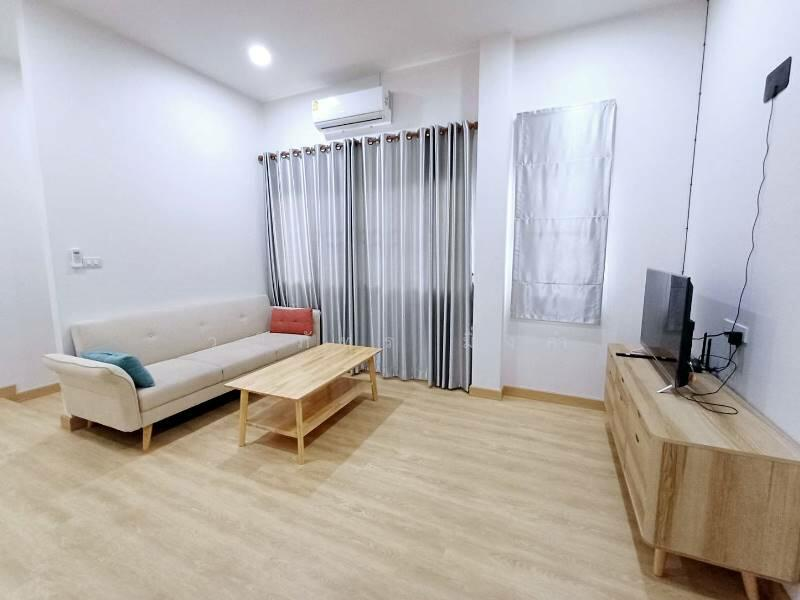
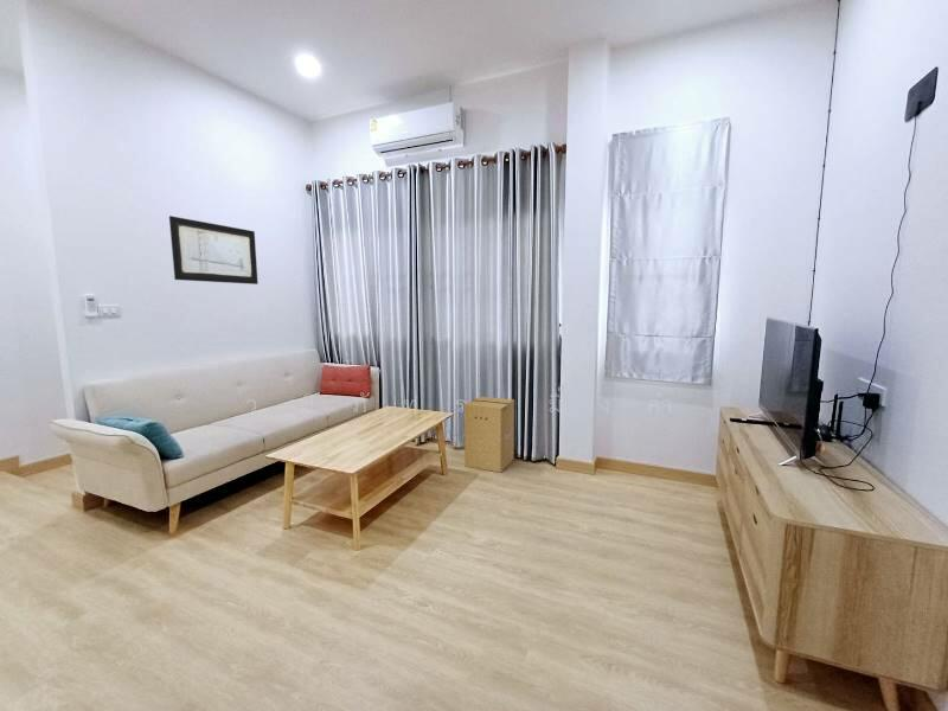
+ wall art (217, 252)
+ cardboard box (489, 431)
